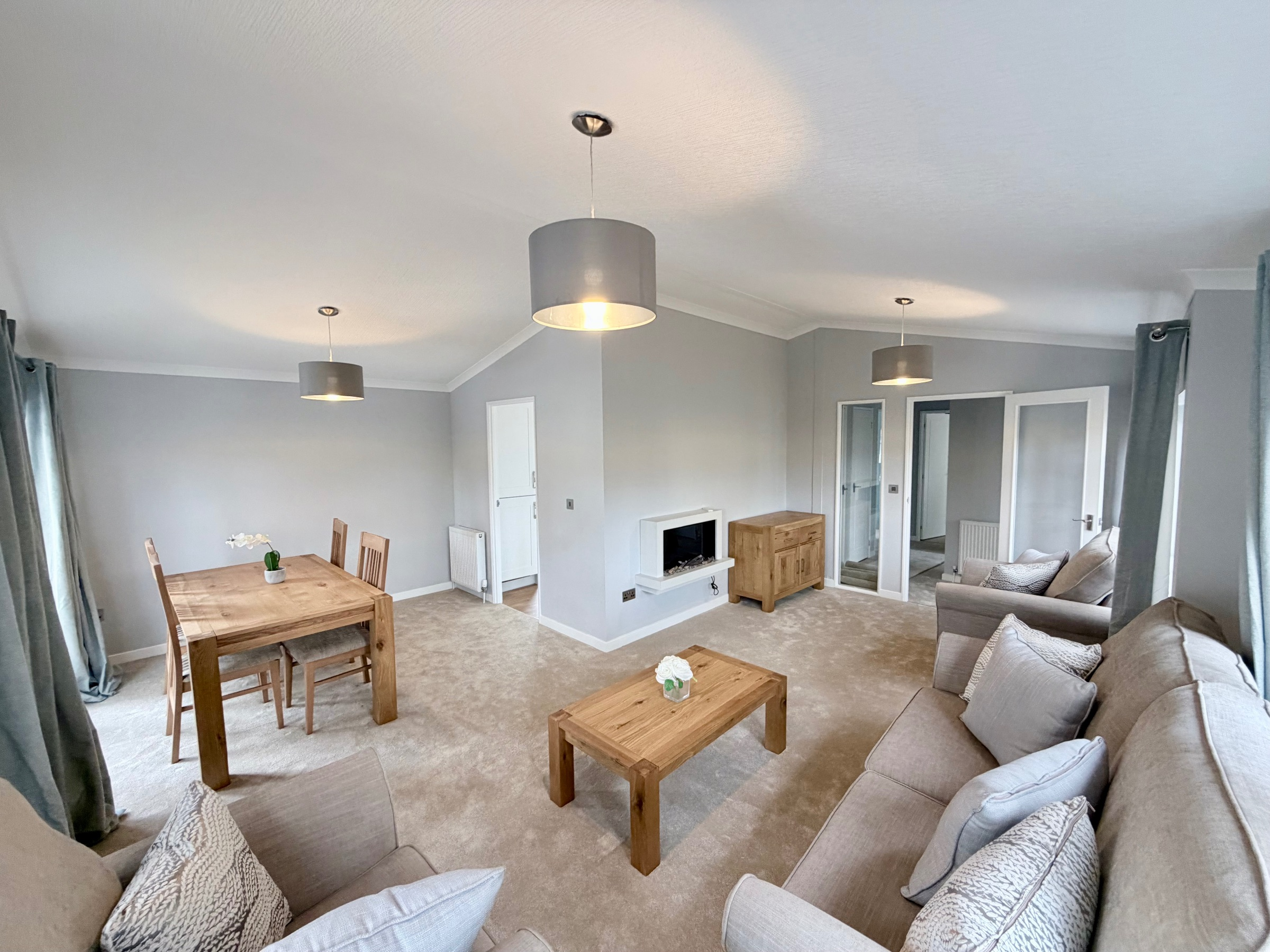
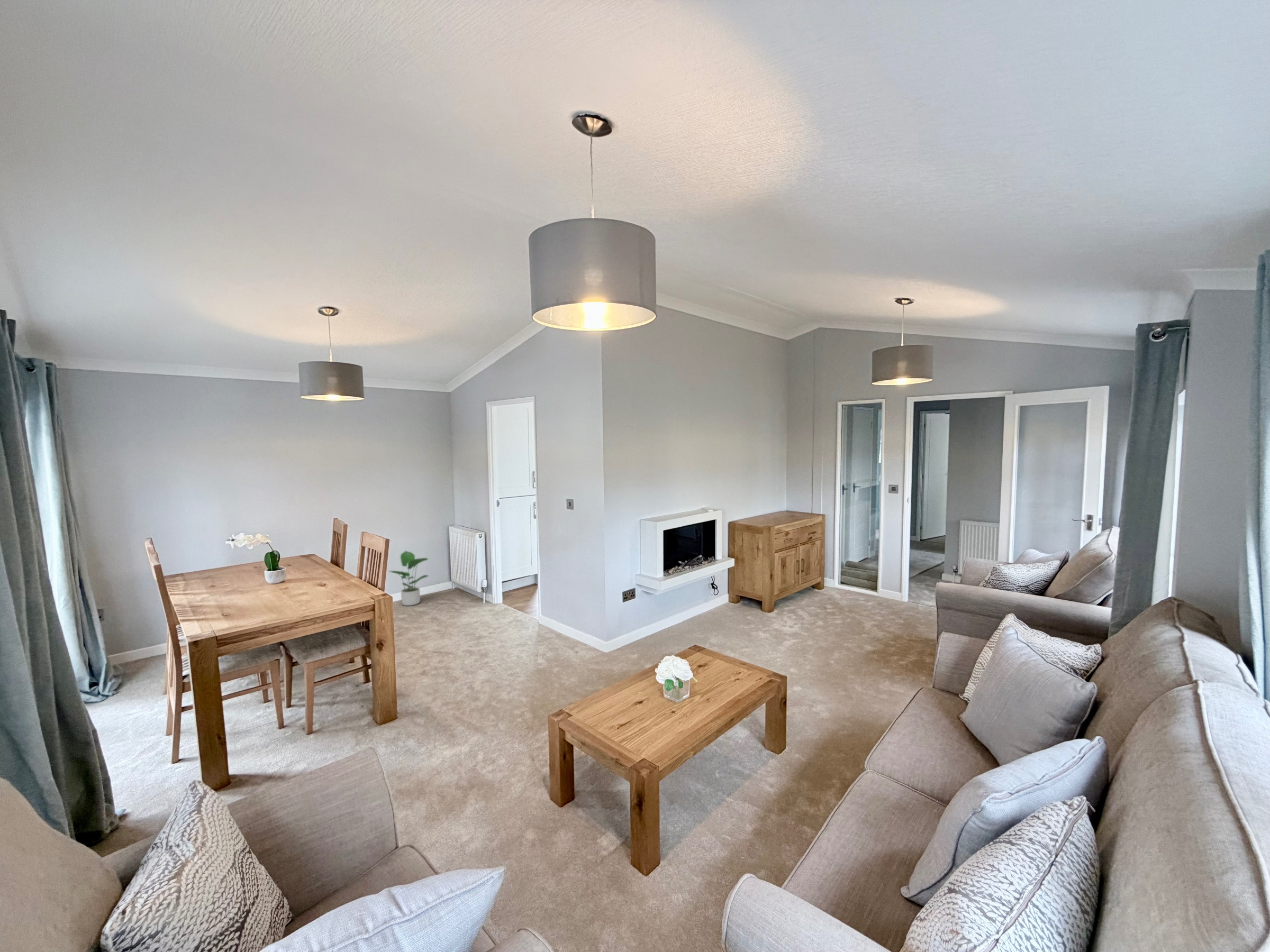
+ potted plant (408, 579)
